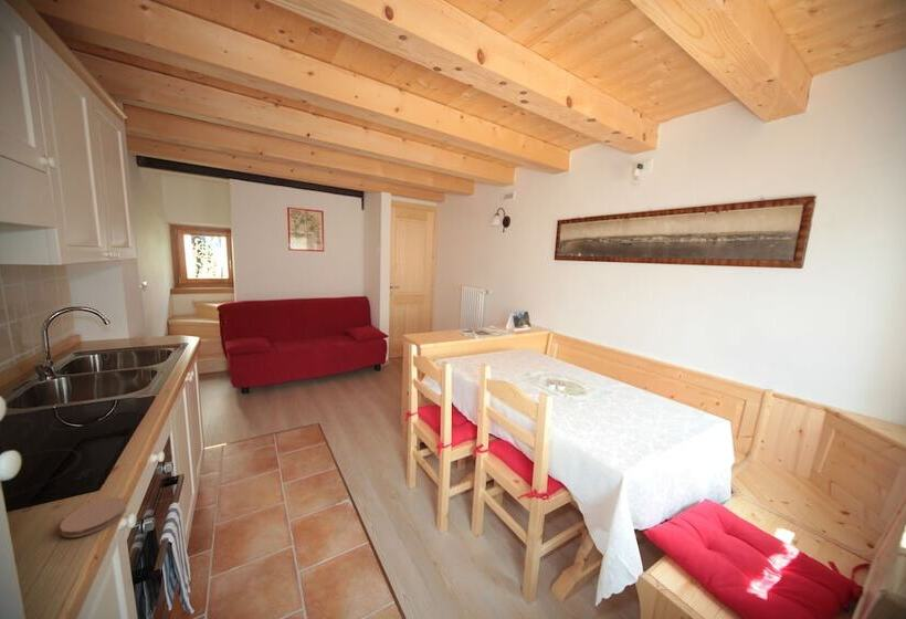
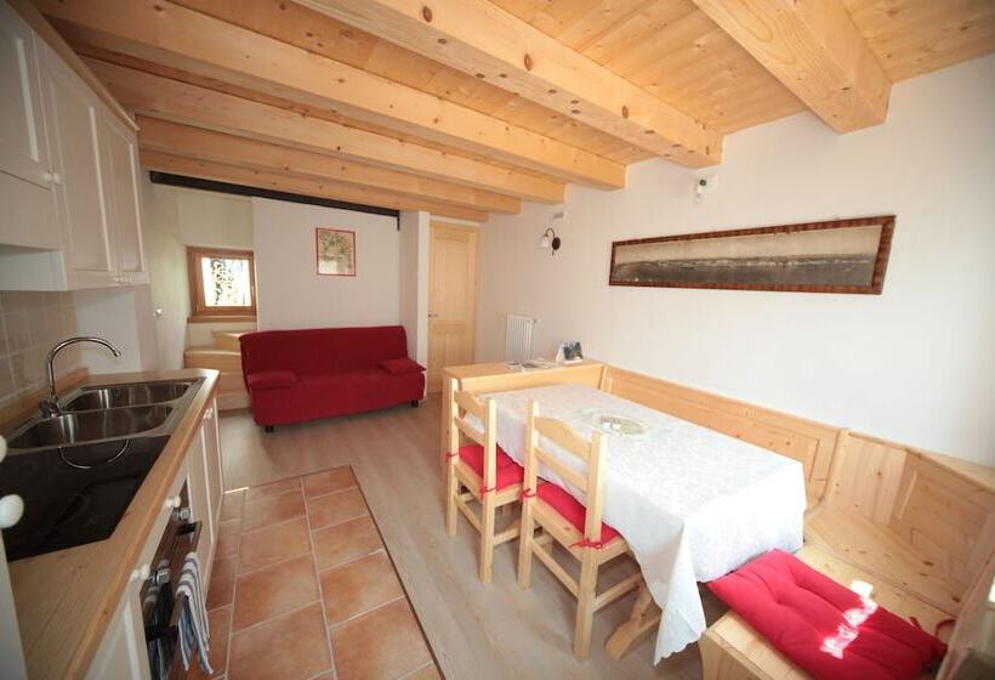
- coaster (95, 516)
